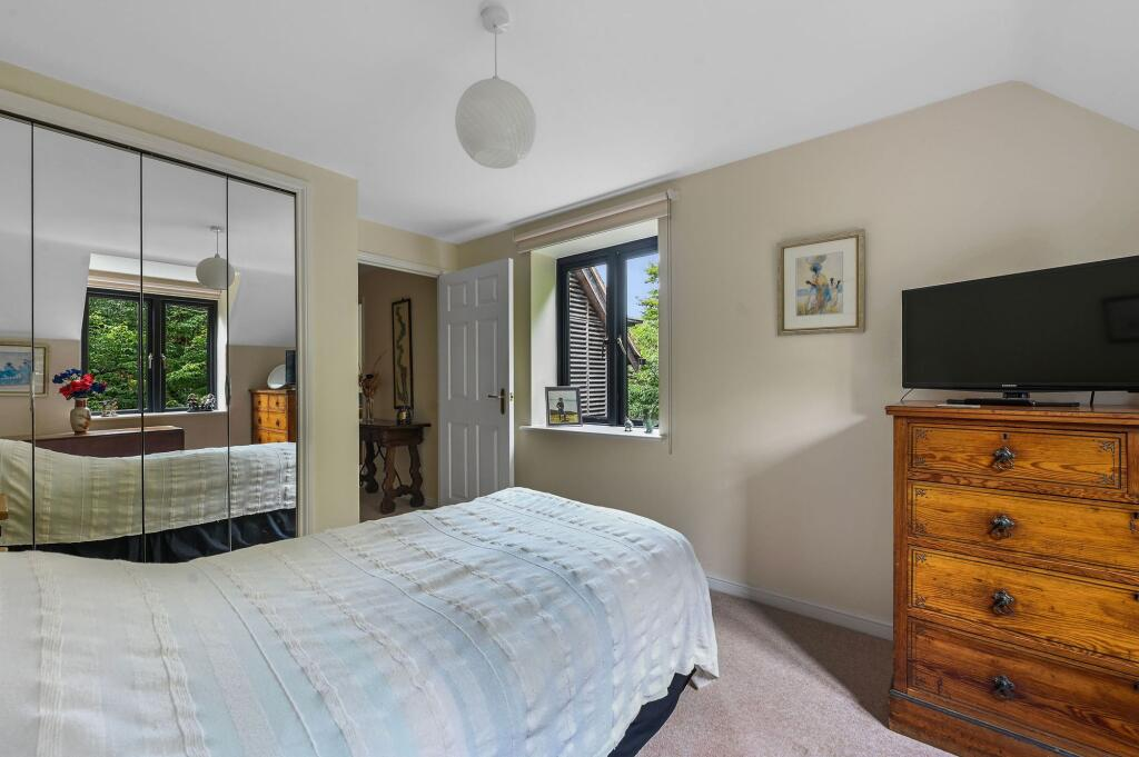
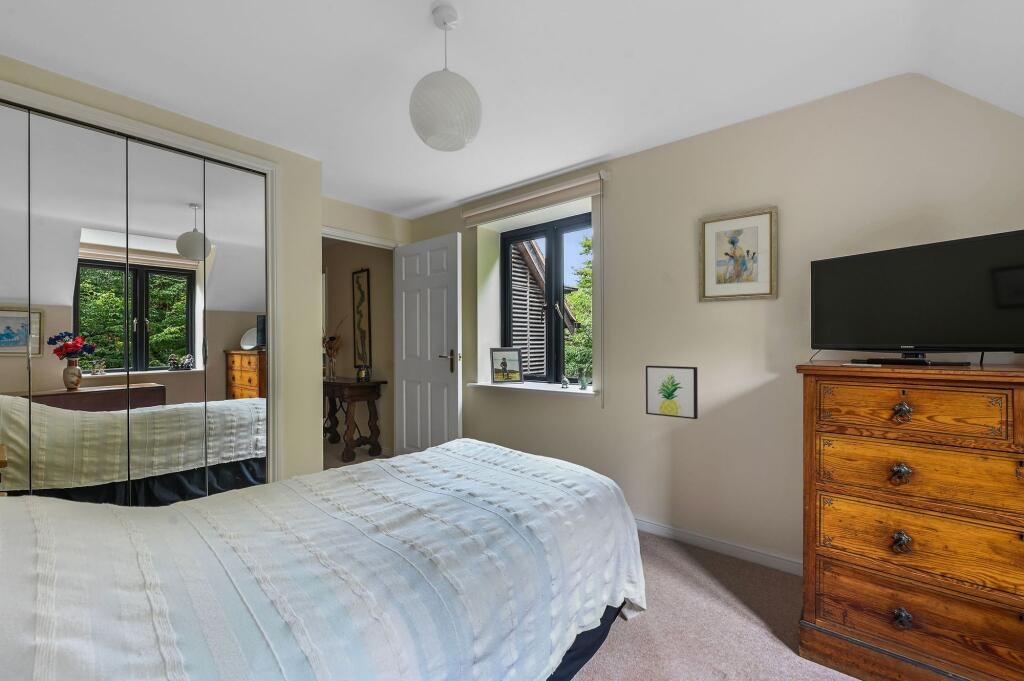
+ wall art (670, 391)
